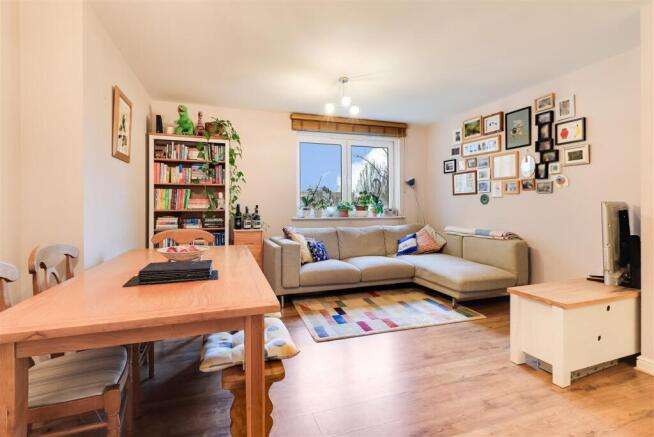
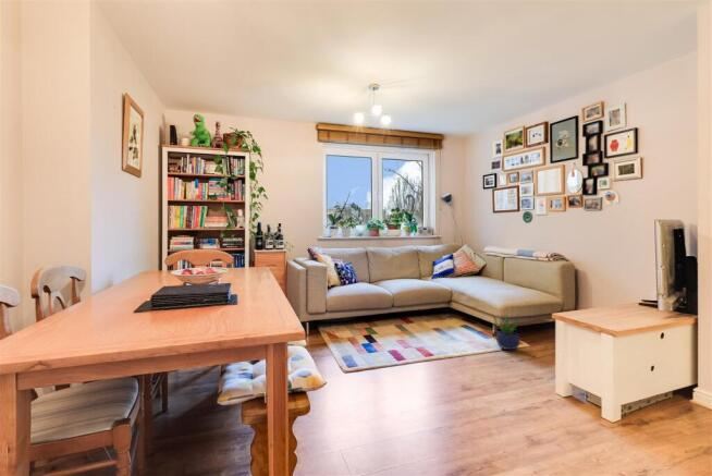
+ potted plant (507, 331)
